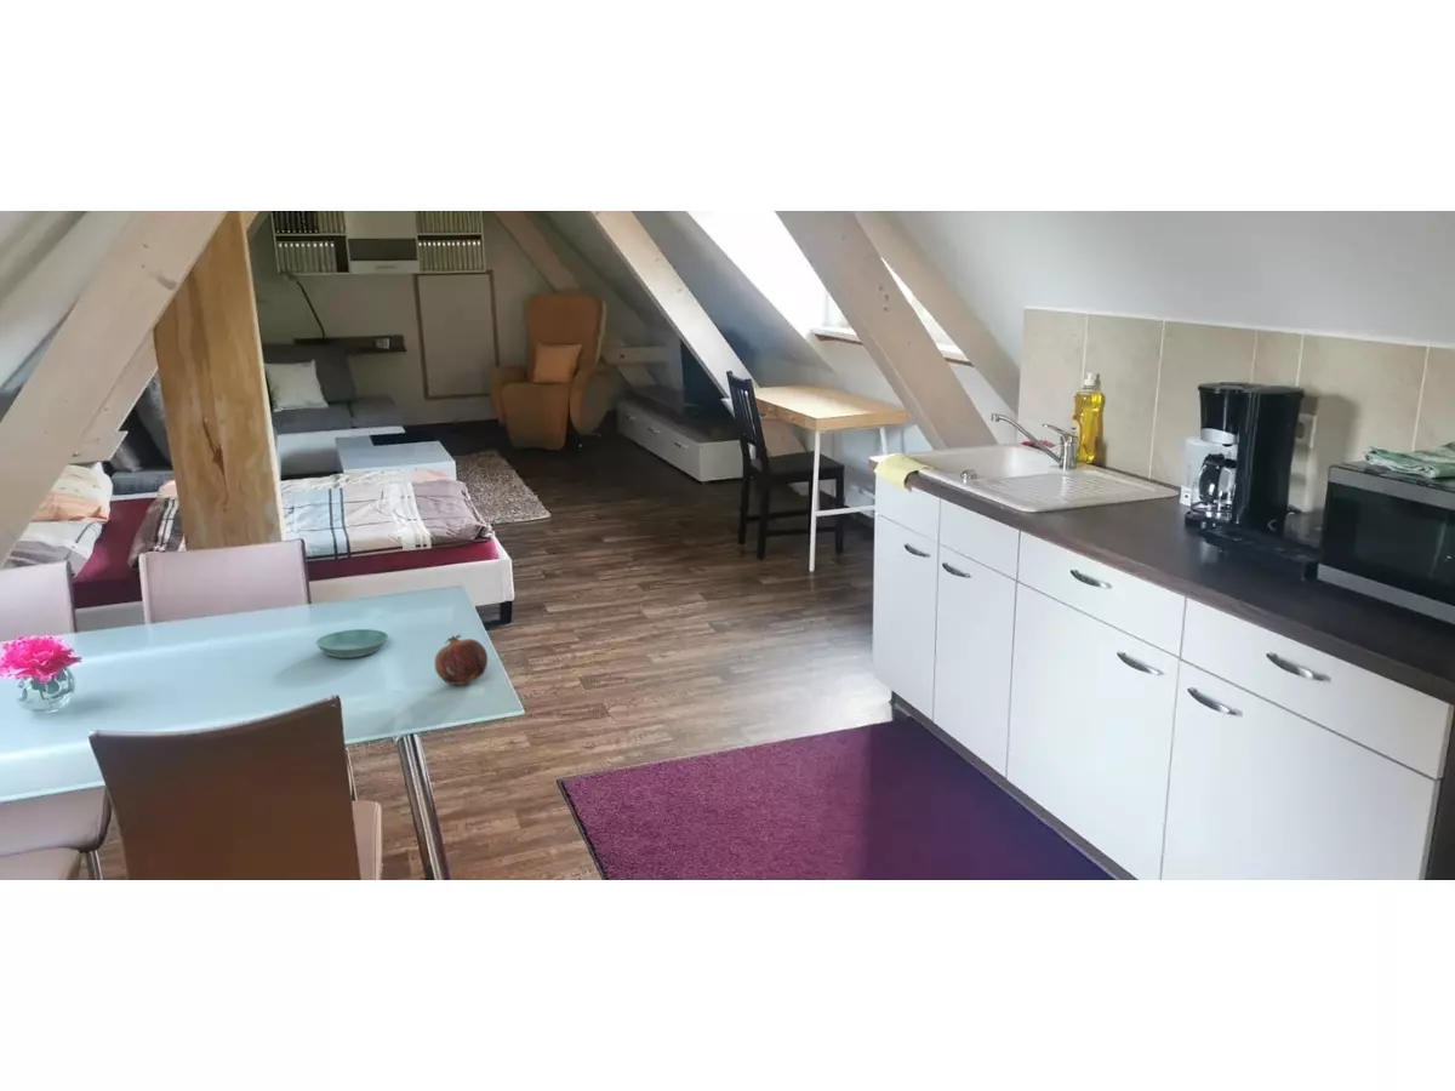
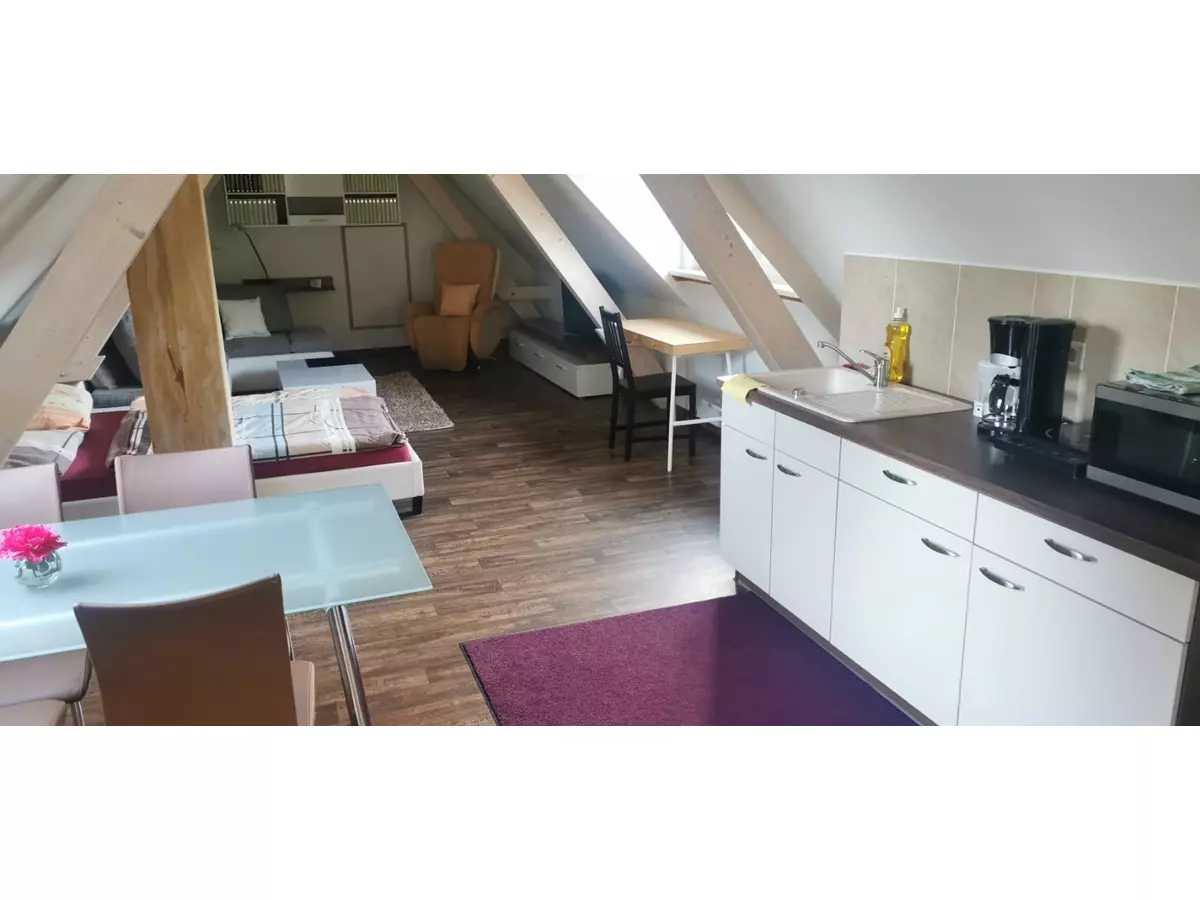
- saucer (353, 644)
- fruit (461, 658)
